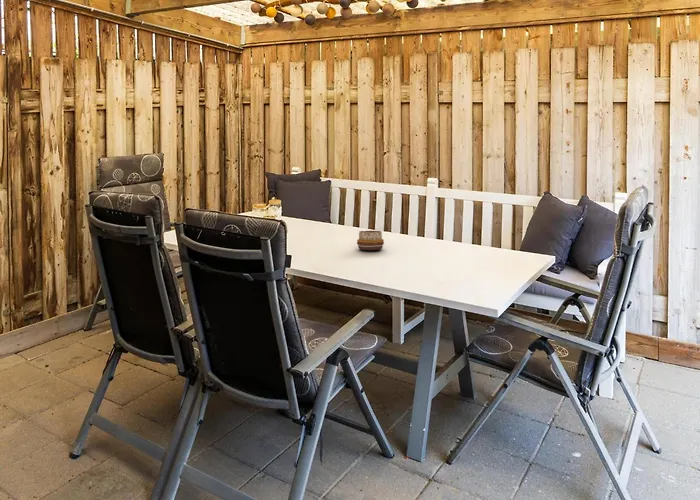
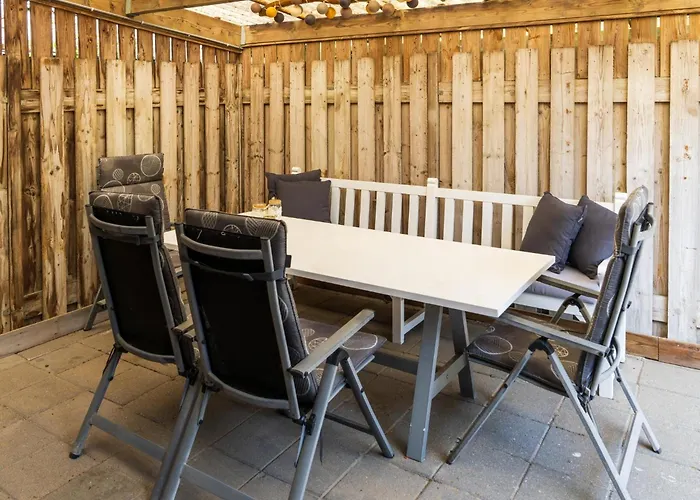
- decorative bowl (370, 240)
